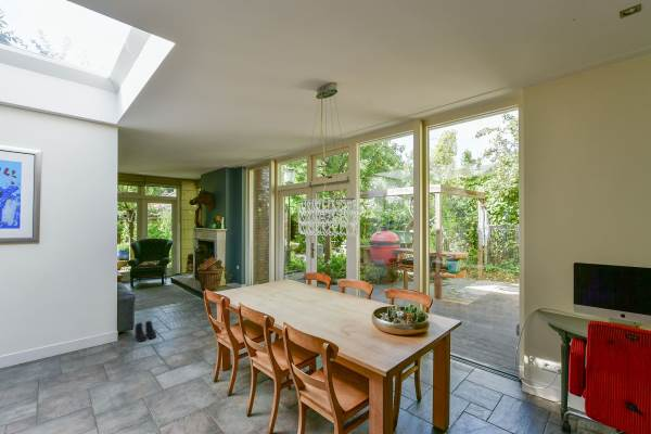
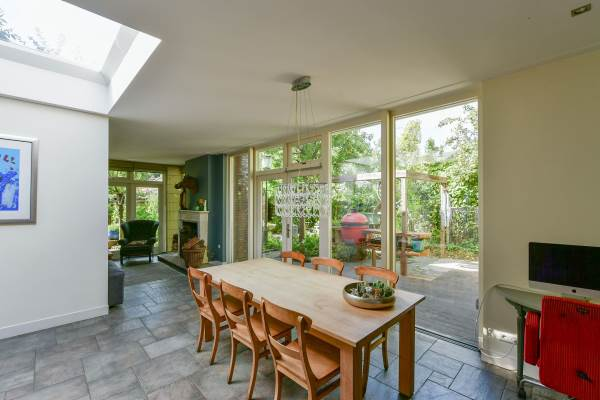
- boots (145, 330)
